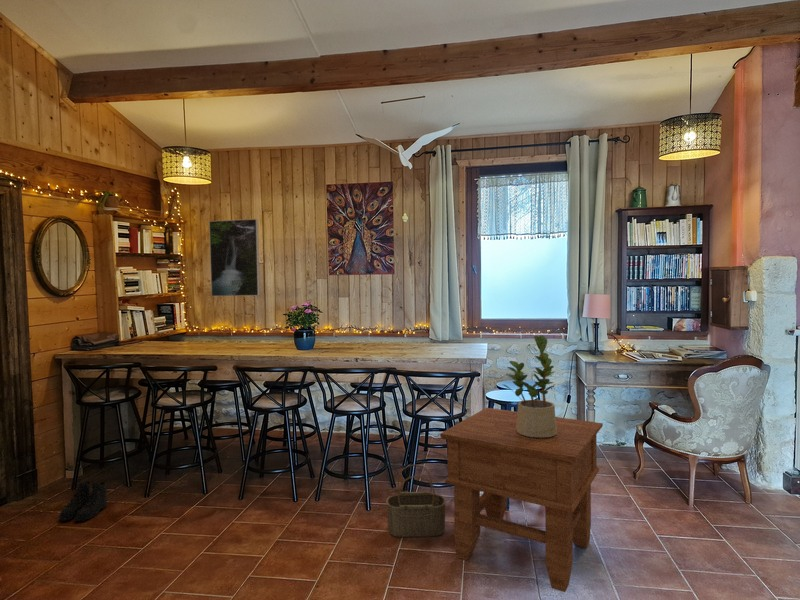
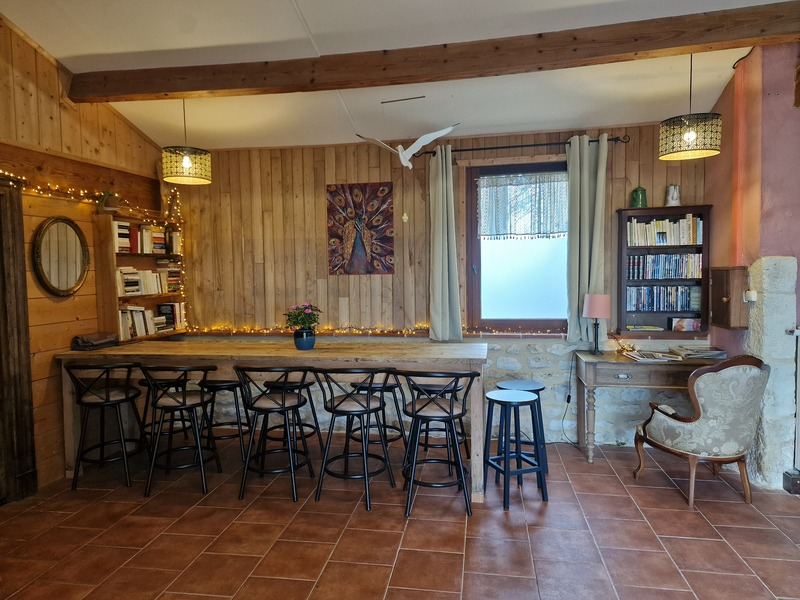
- wicker basket (416, 500)
- potted plant (528, 384)
- side table (524, 488)
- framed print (234, 258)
- boots (83, 498)
